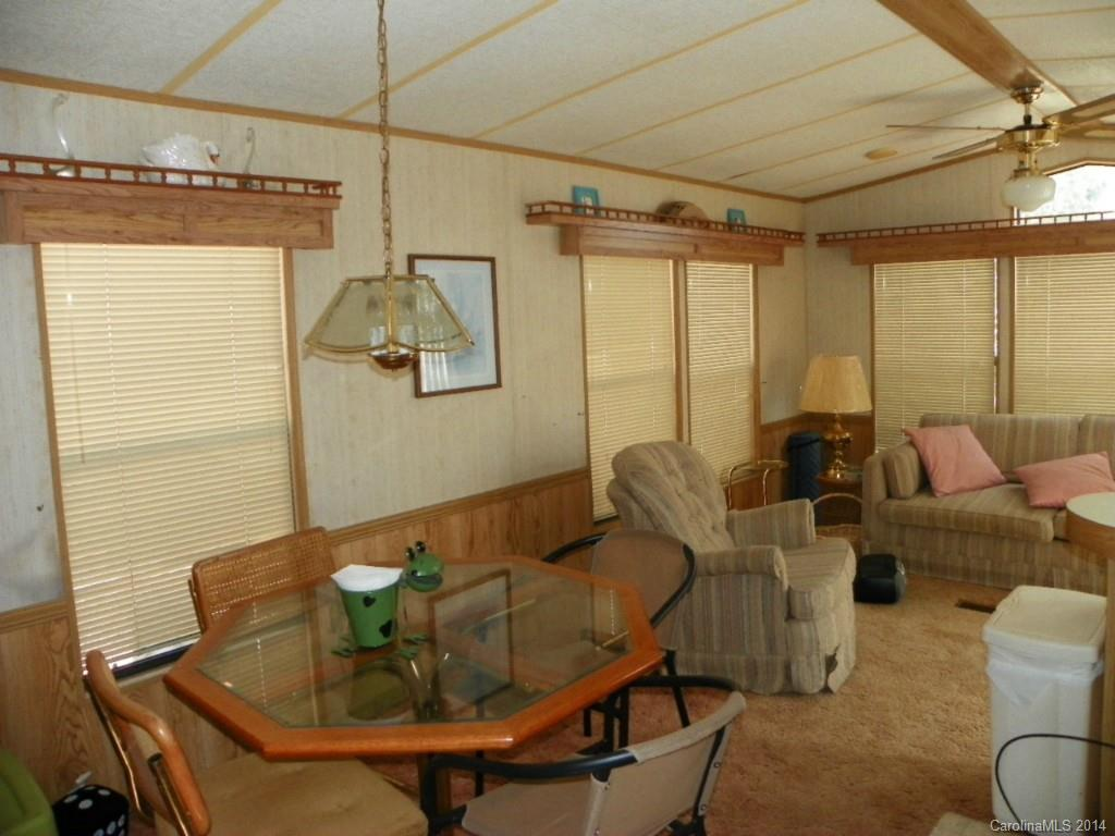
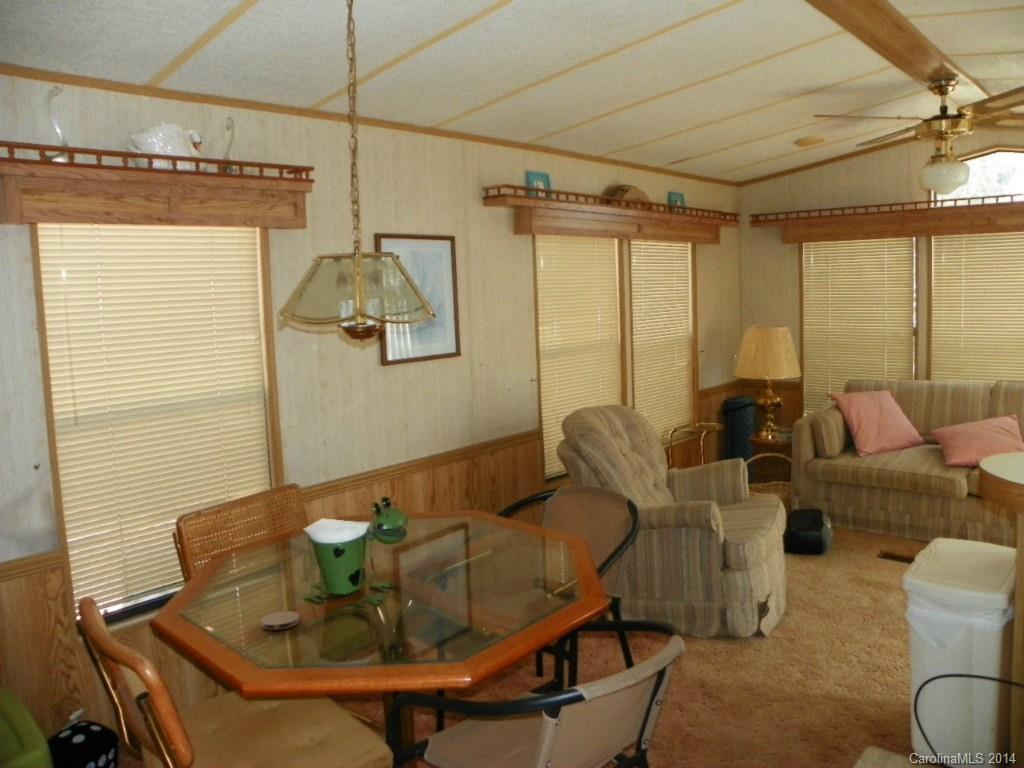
+ coaster (280, 620)
